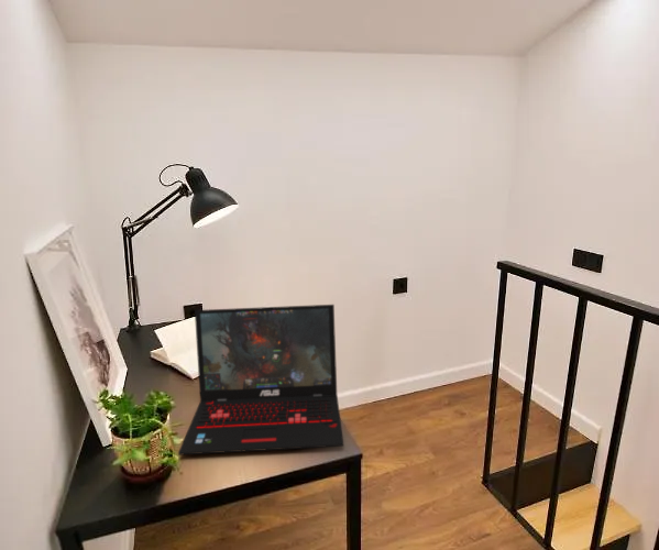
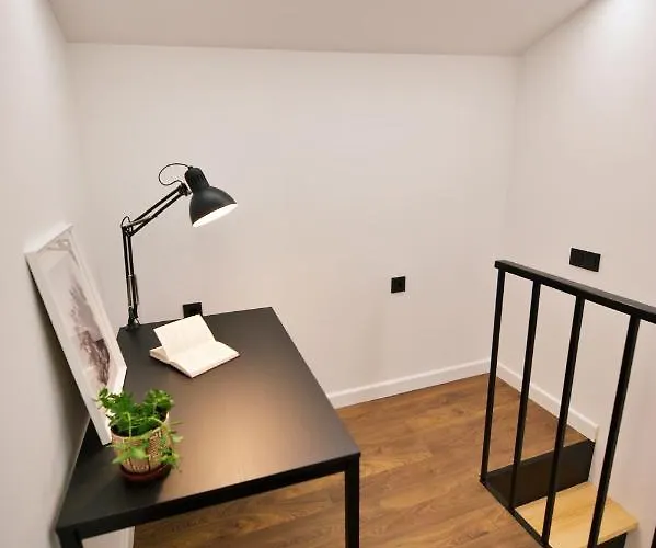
- laptop (263, 374)
